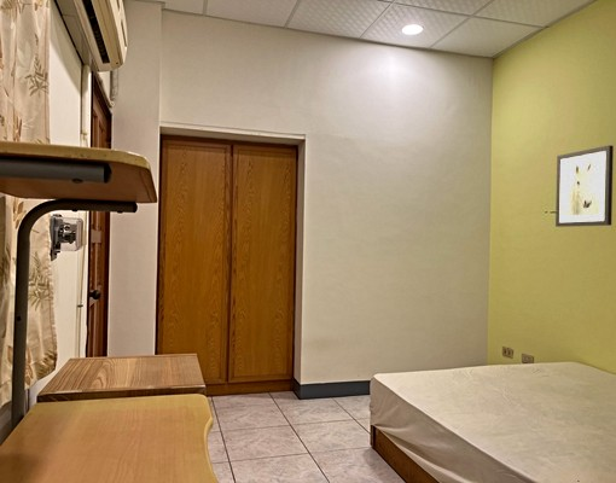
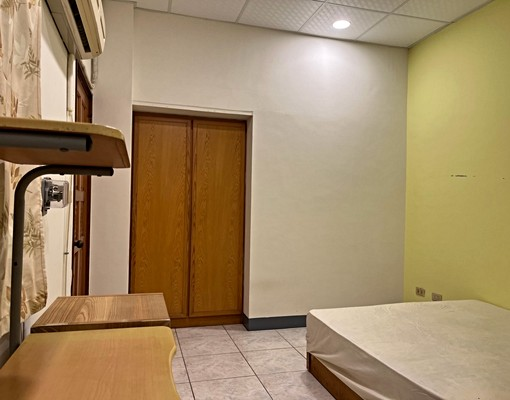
- wall art (582, 188)
